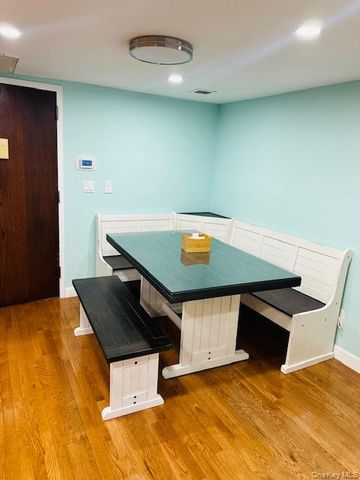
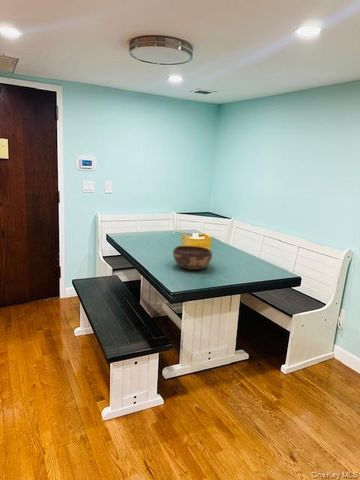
+ decorative bowl (192, 258)
